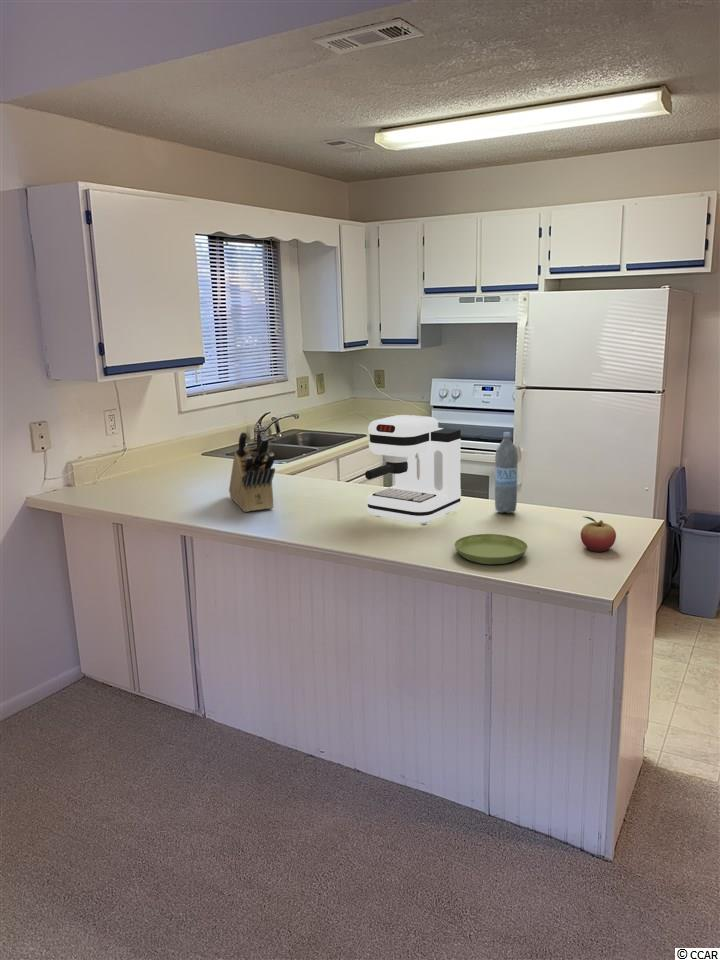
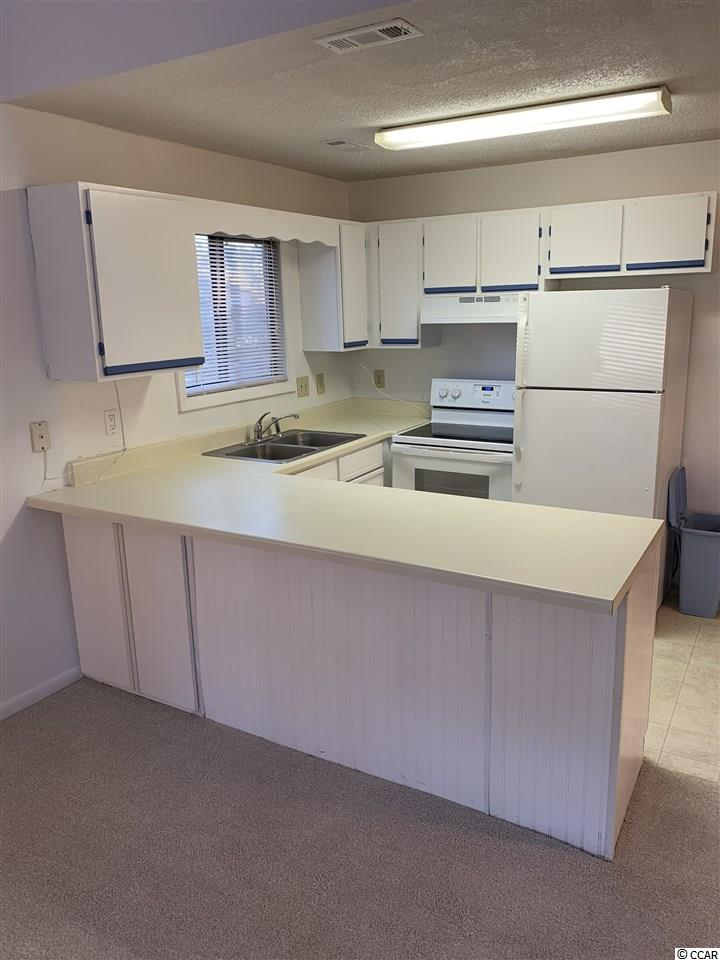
- saucer (490, 549)
- knife block (250, 464)
- water bottle (506, 473)
- coffee maker (410, 467)
- fruit (598, 533)
